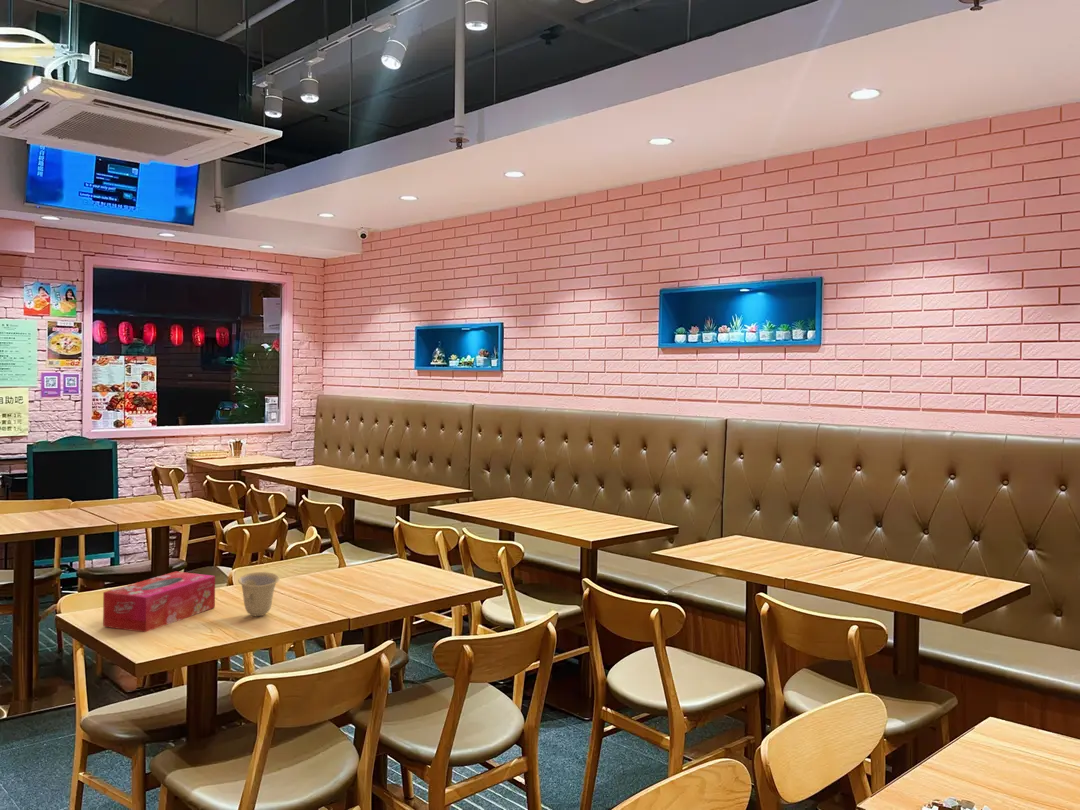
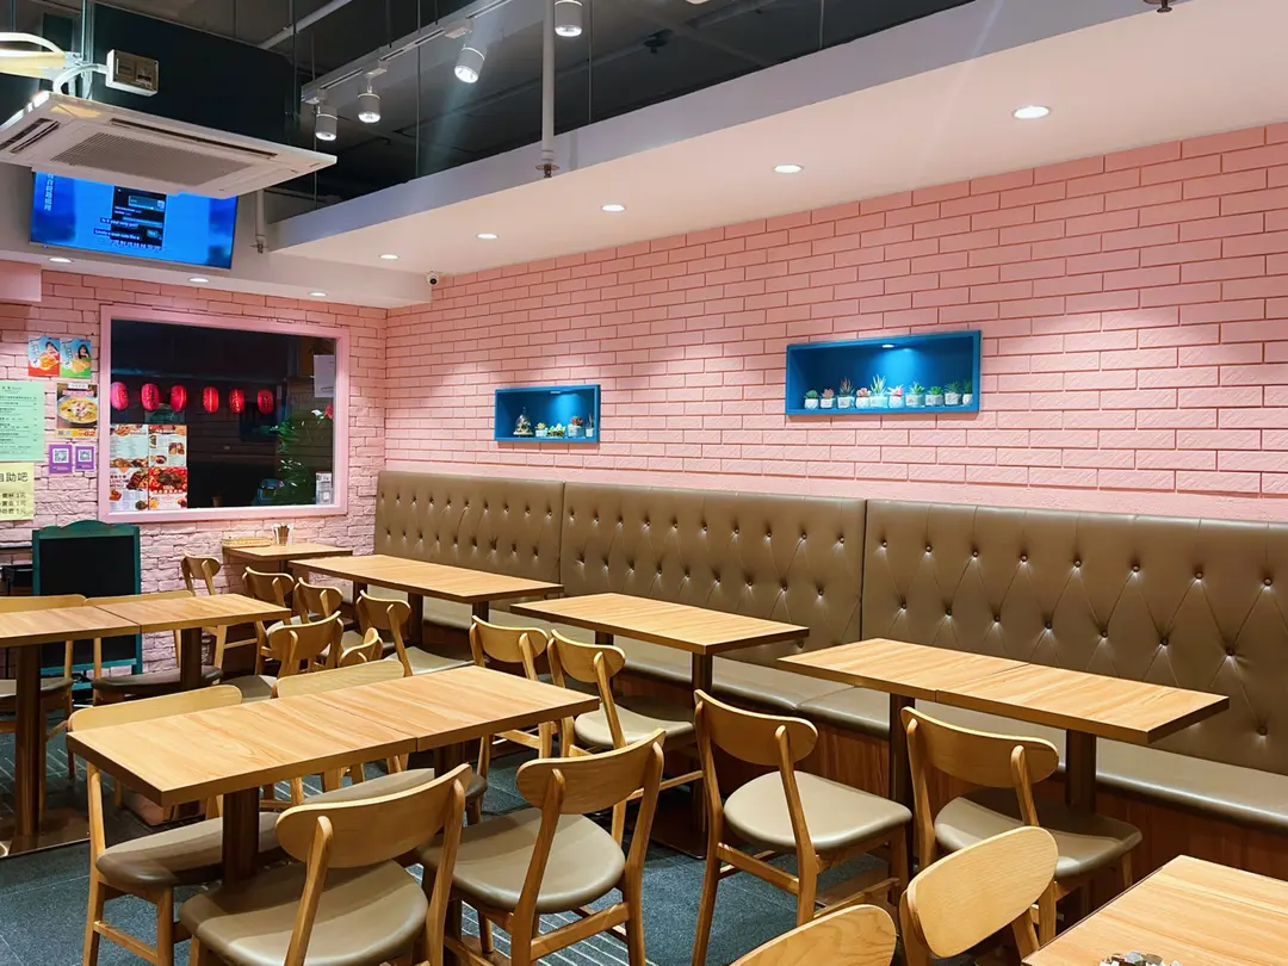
- tissue box (161, 600)
- cup (258, 595)
